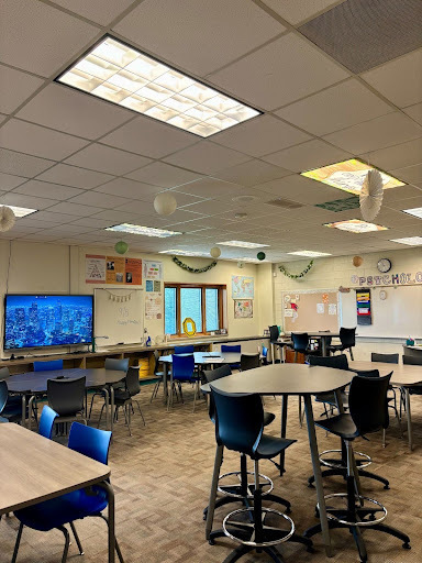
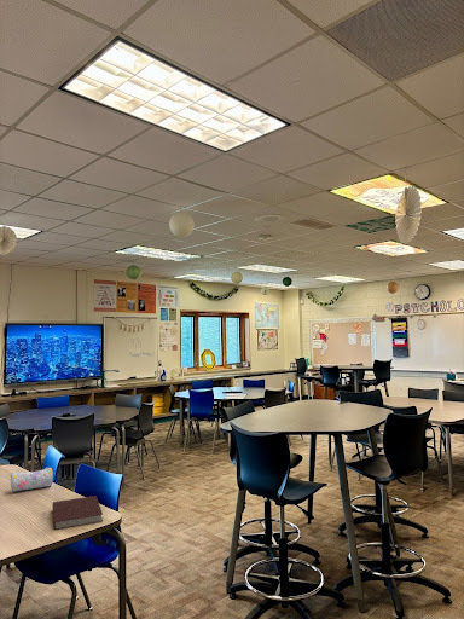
+ pencil case (31, 479)
+ notebook (76, 511)
